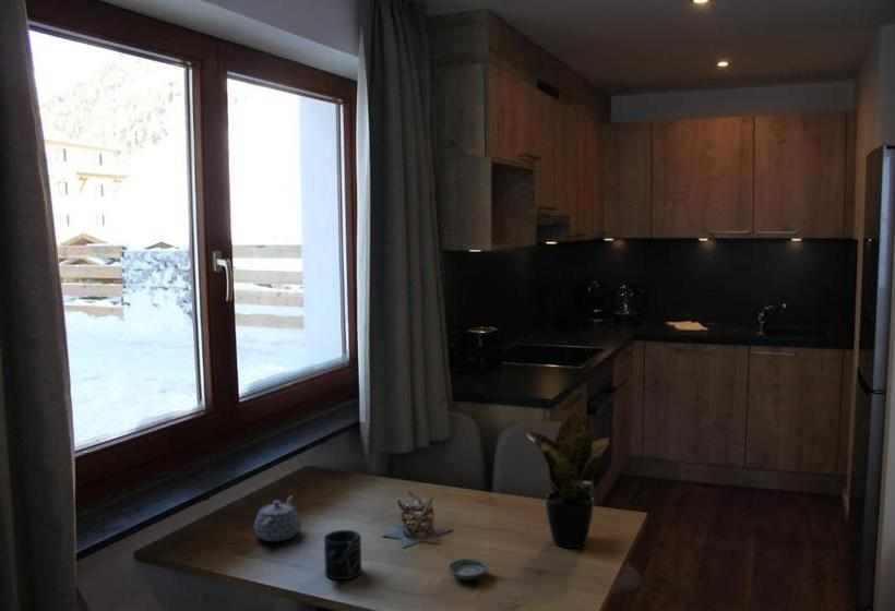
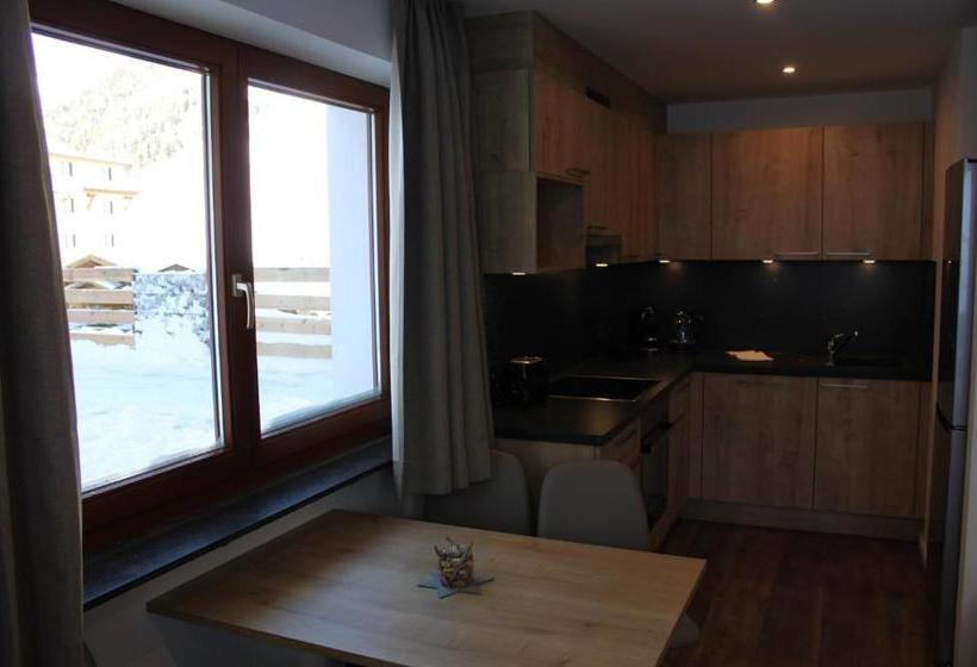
- teapot (277, 517)
- cup (341, 556)
- potted plant (566, 478)
- saucer (467, 571)
